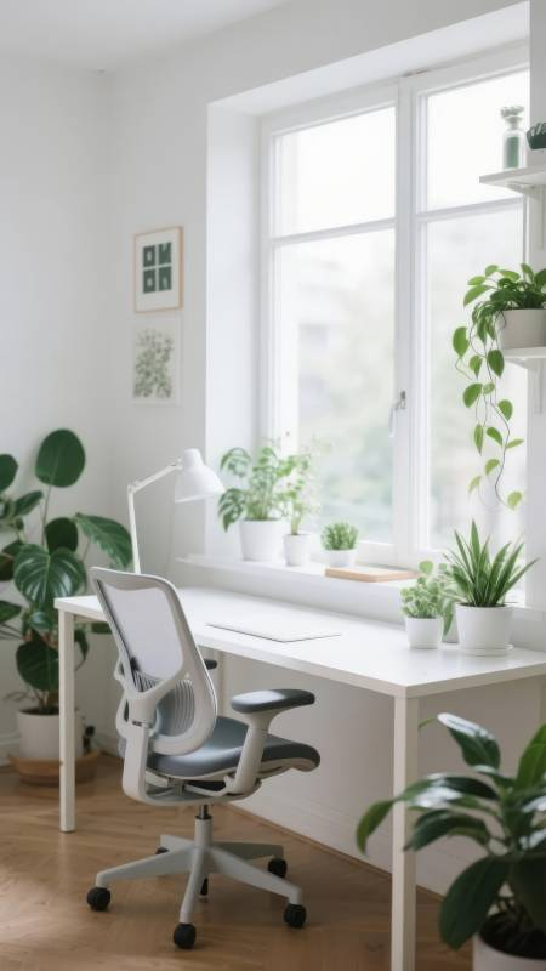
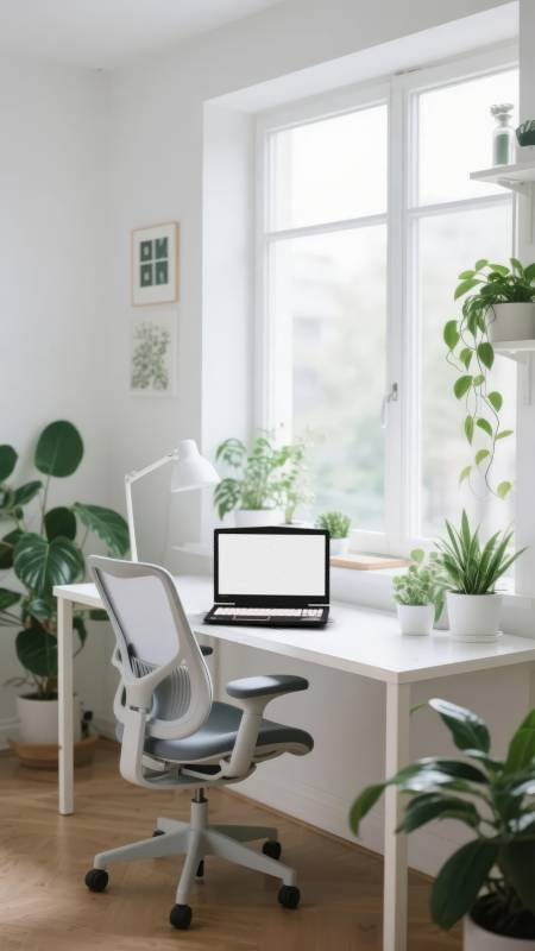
+ laptop (268, 574)
